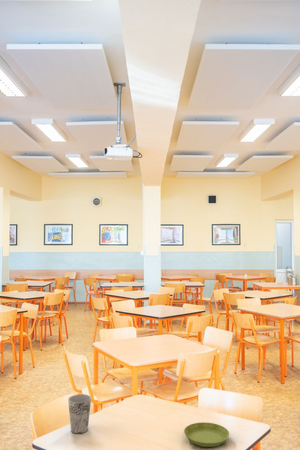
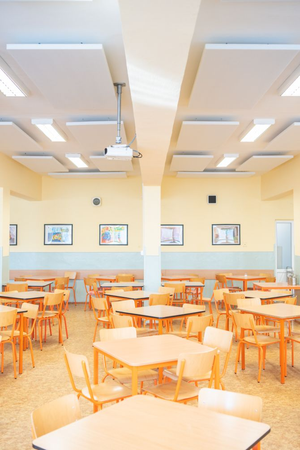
- saucer (206, 435)
- cup (79, 414)
